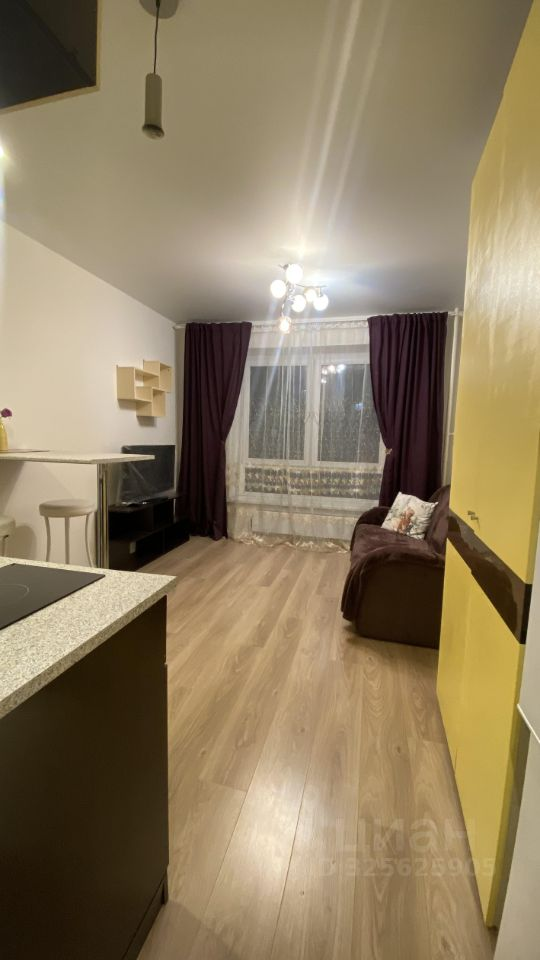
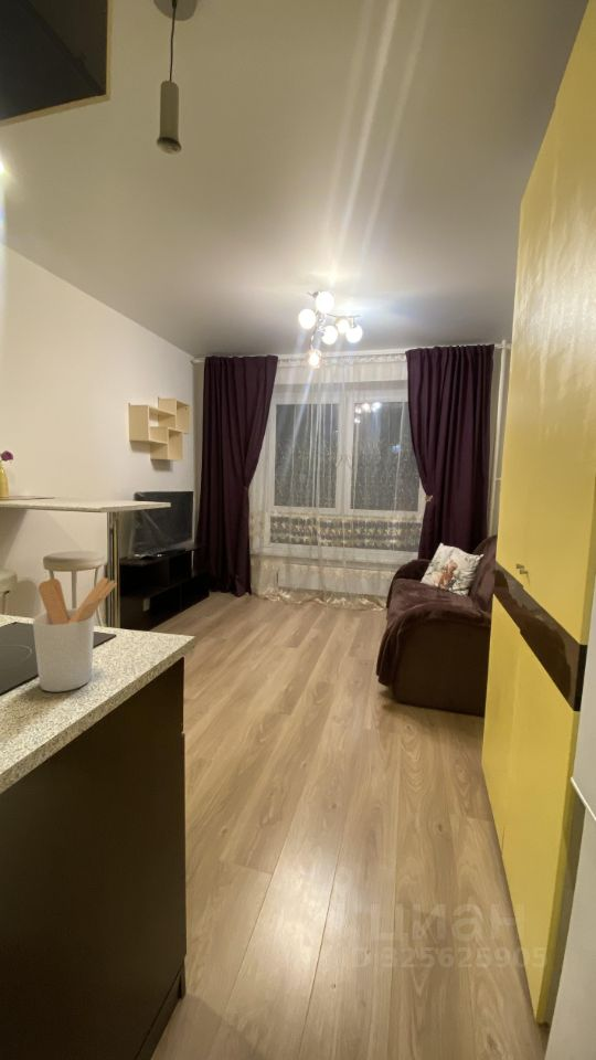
+ utensil holder (78, 628)
